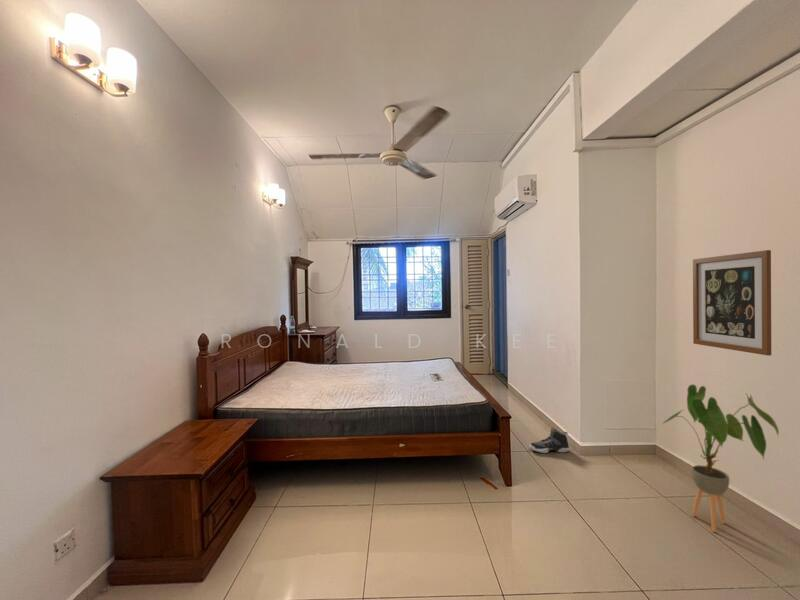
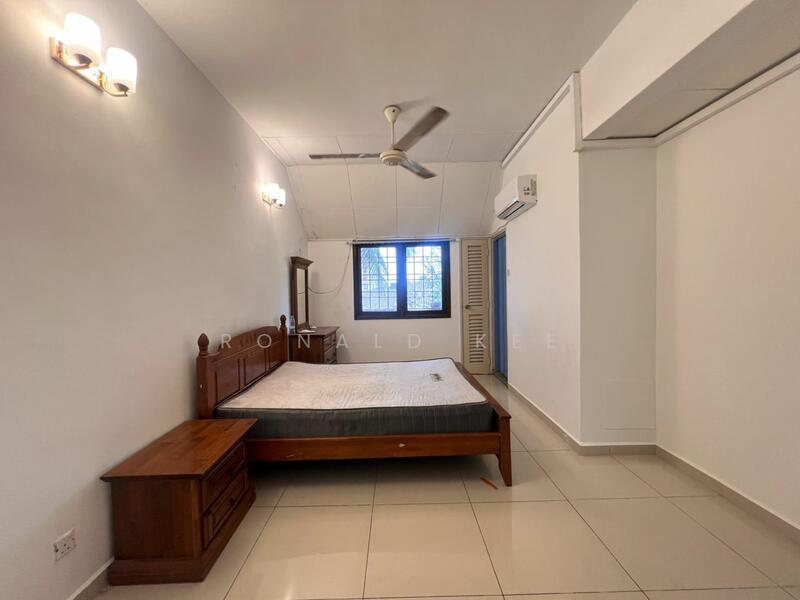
- house plant (718, 460)
- wall art (727, 302)
- sneaker (548, 439)
